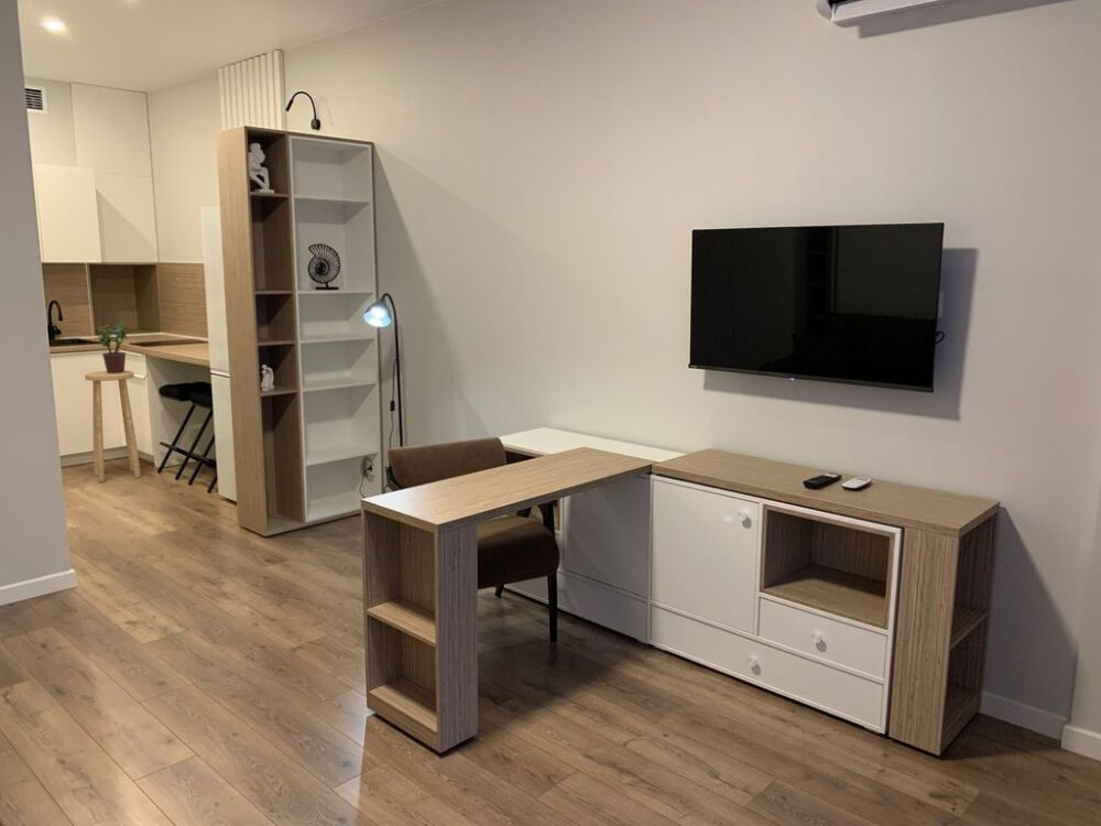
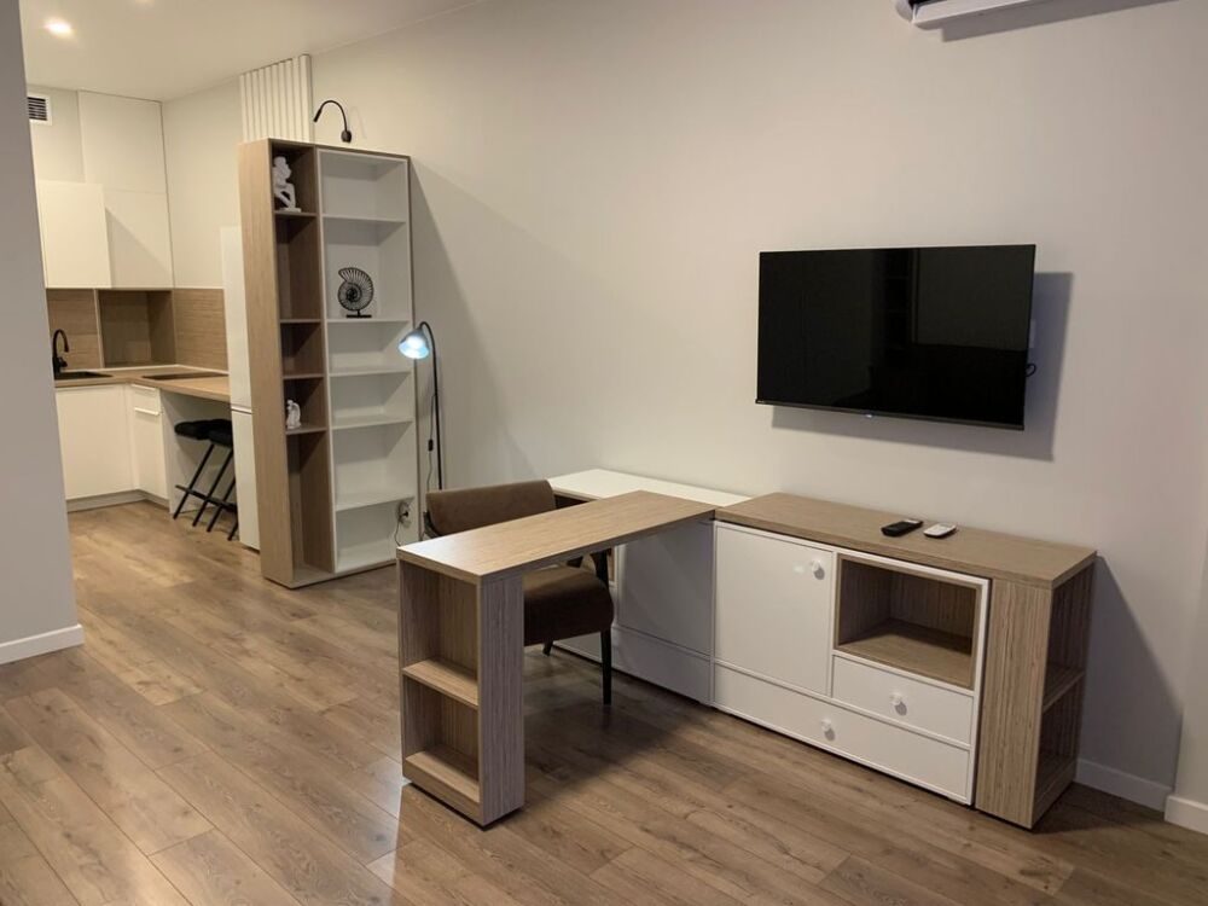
- potted plant (116, 348)
- stool (123, 424)
